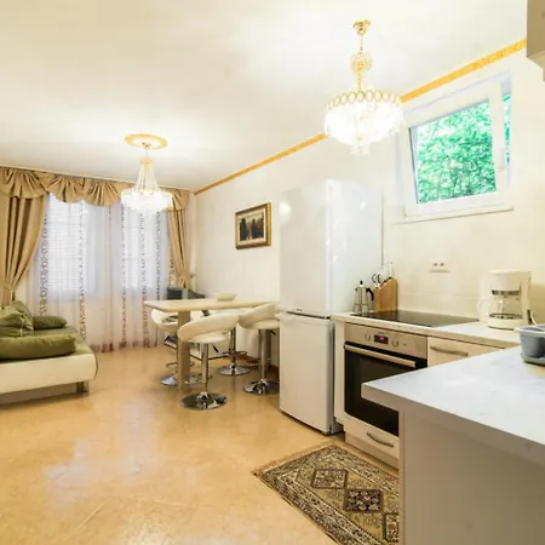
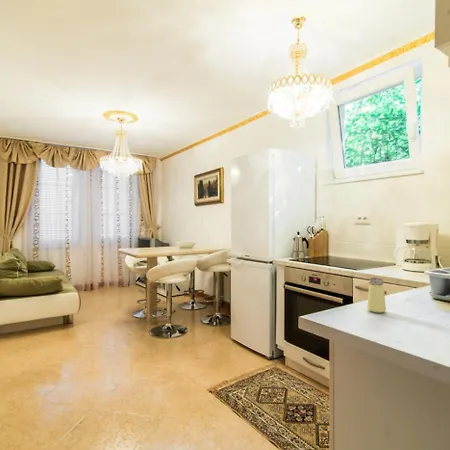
+ saltshaker (376, 294)
